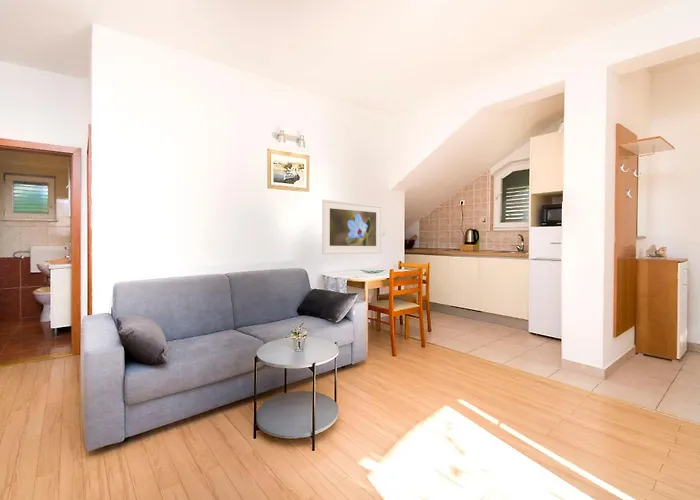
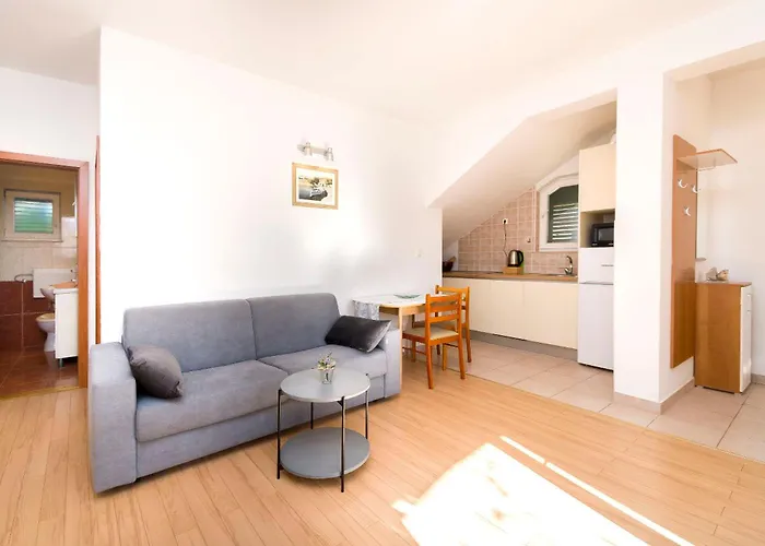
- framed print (353, 228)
